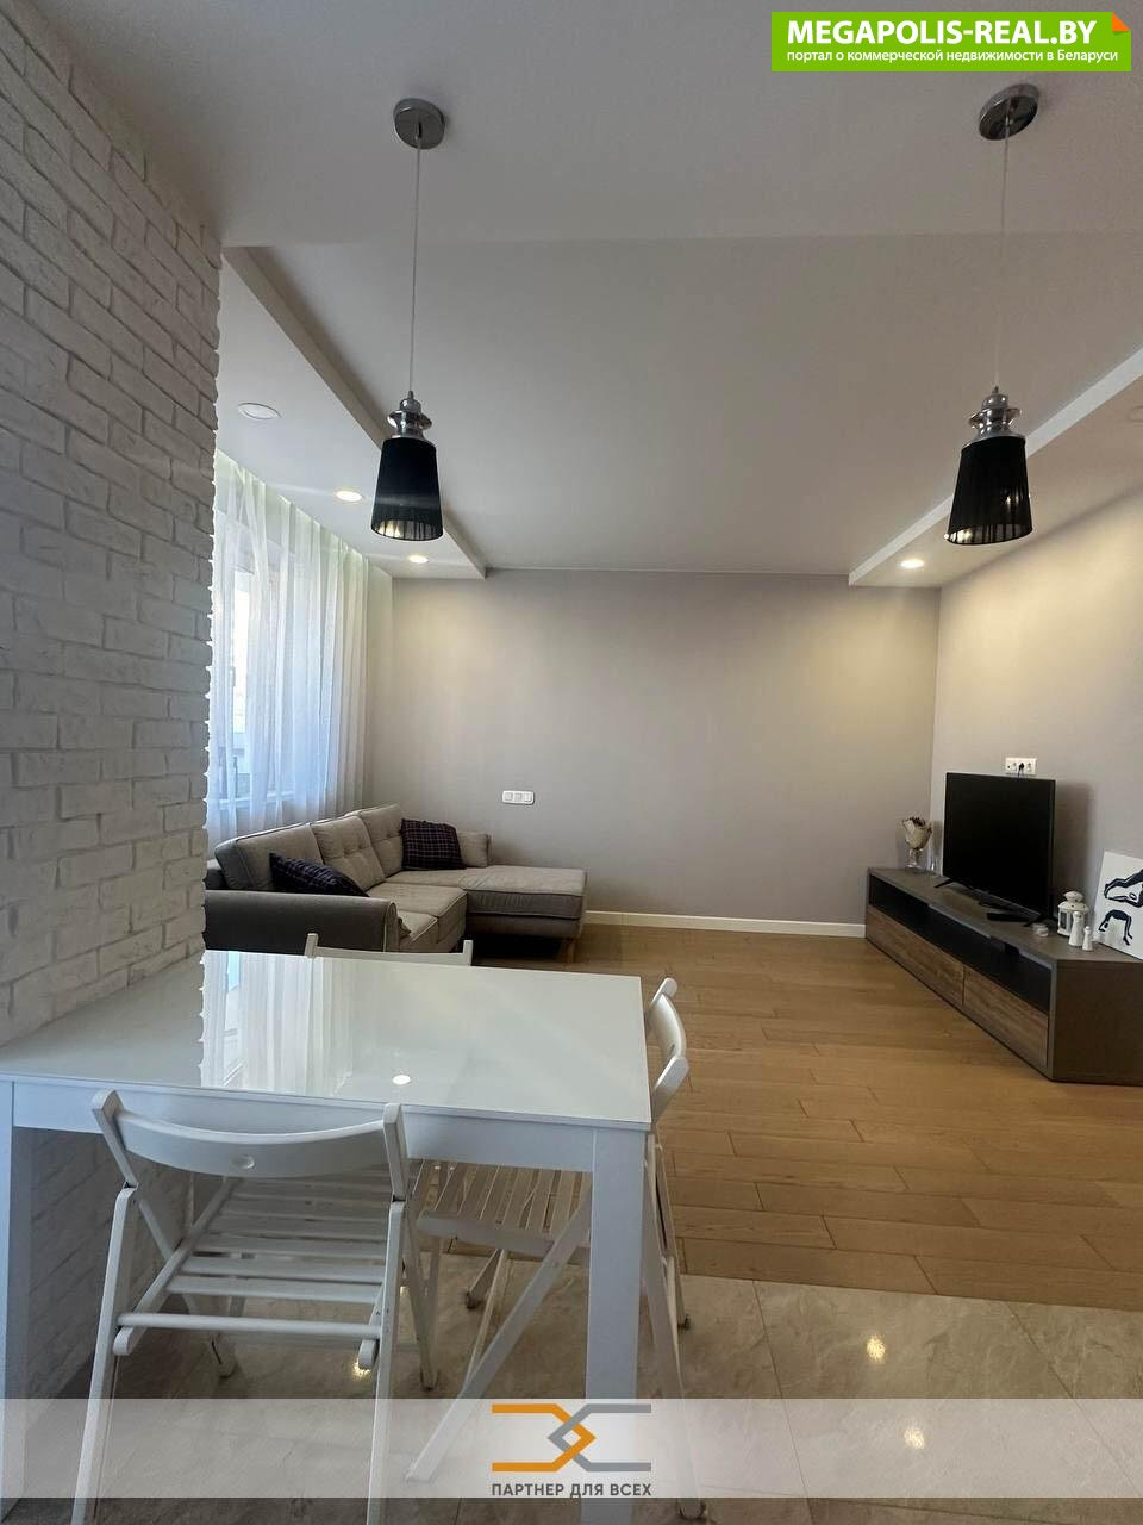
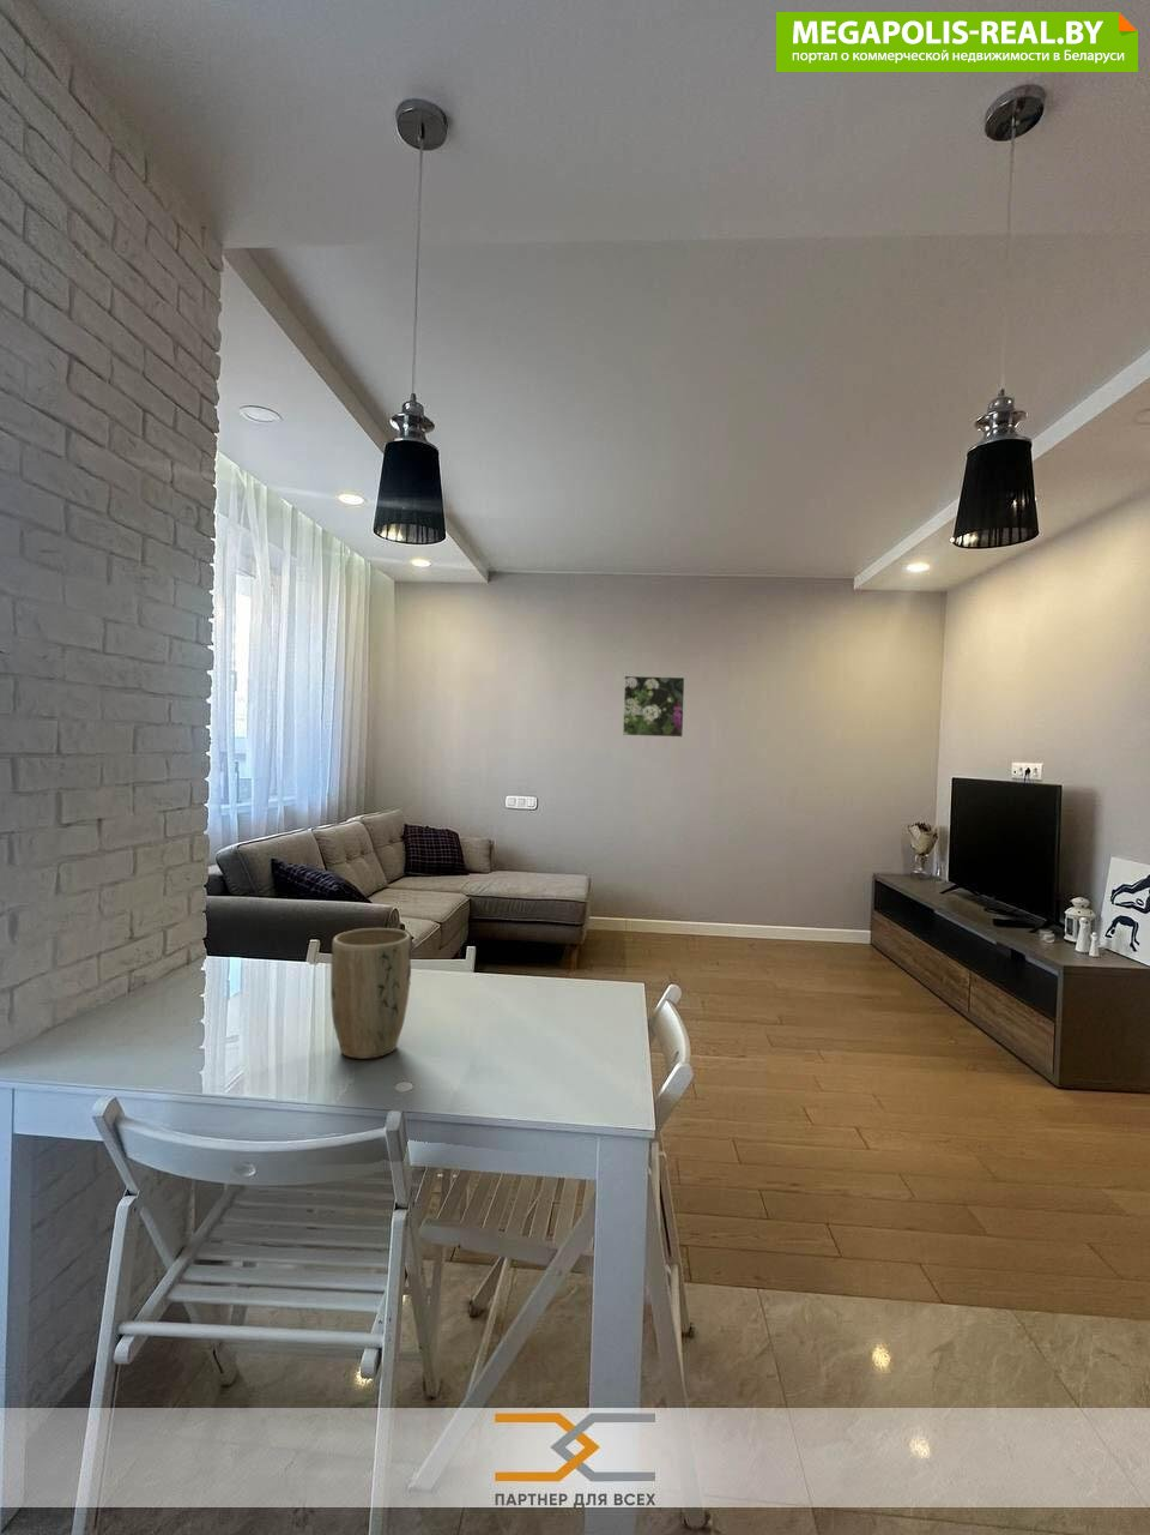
+ plant pot (370, 992)
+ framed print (652, 706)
